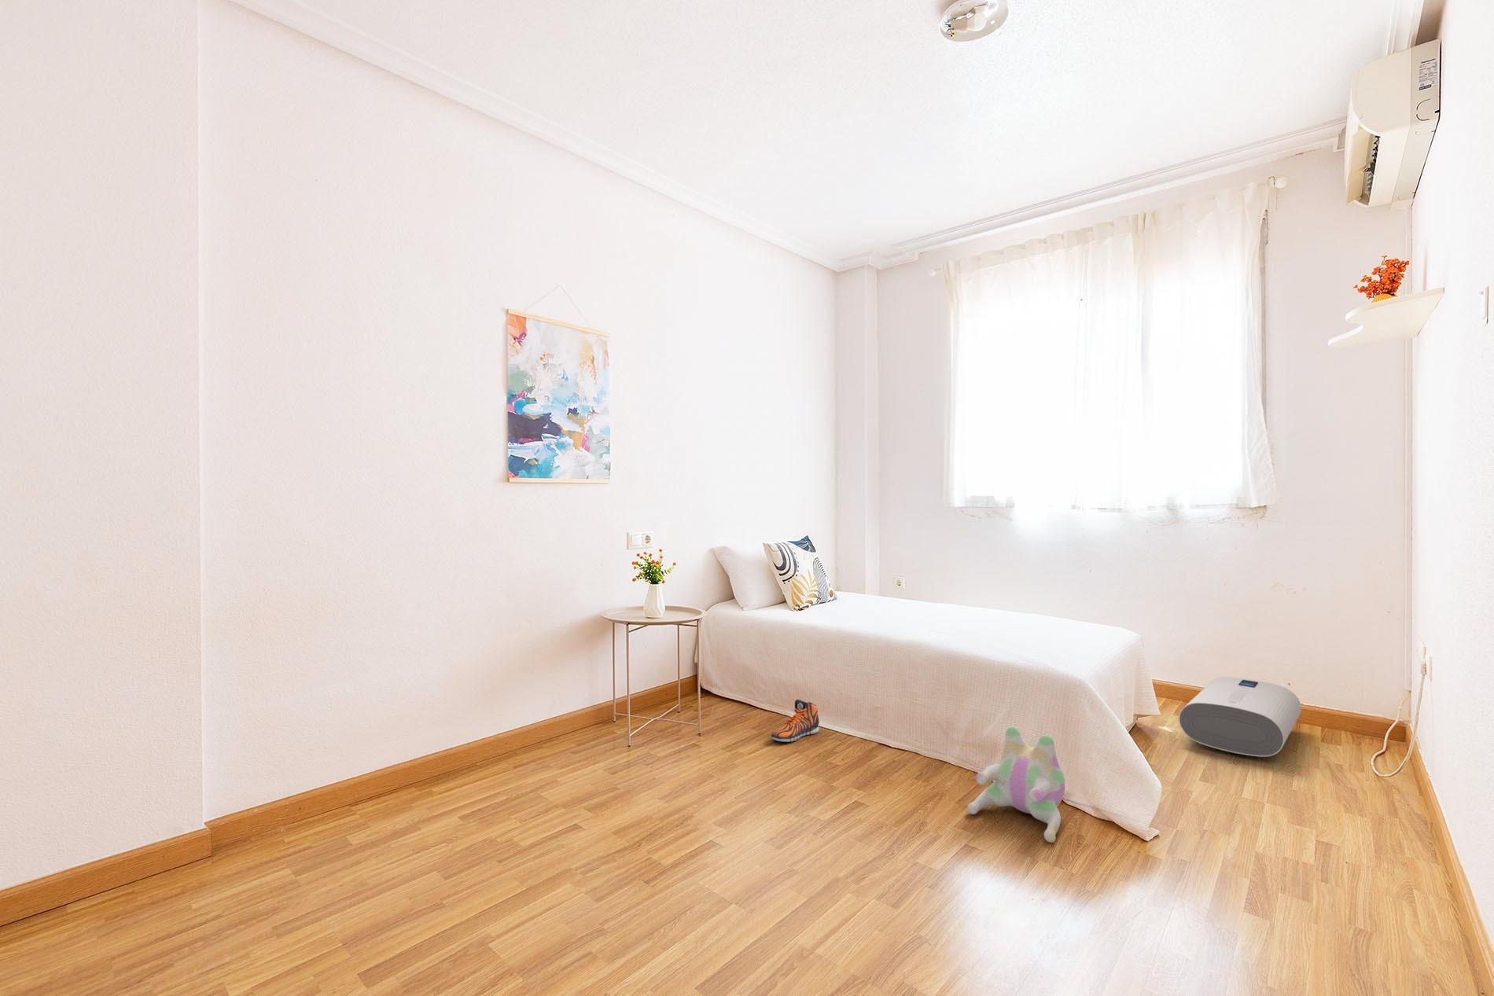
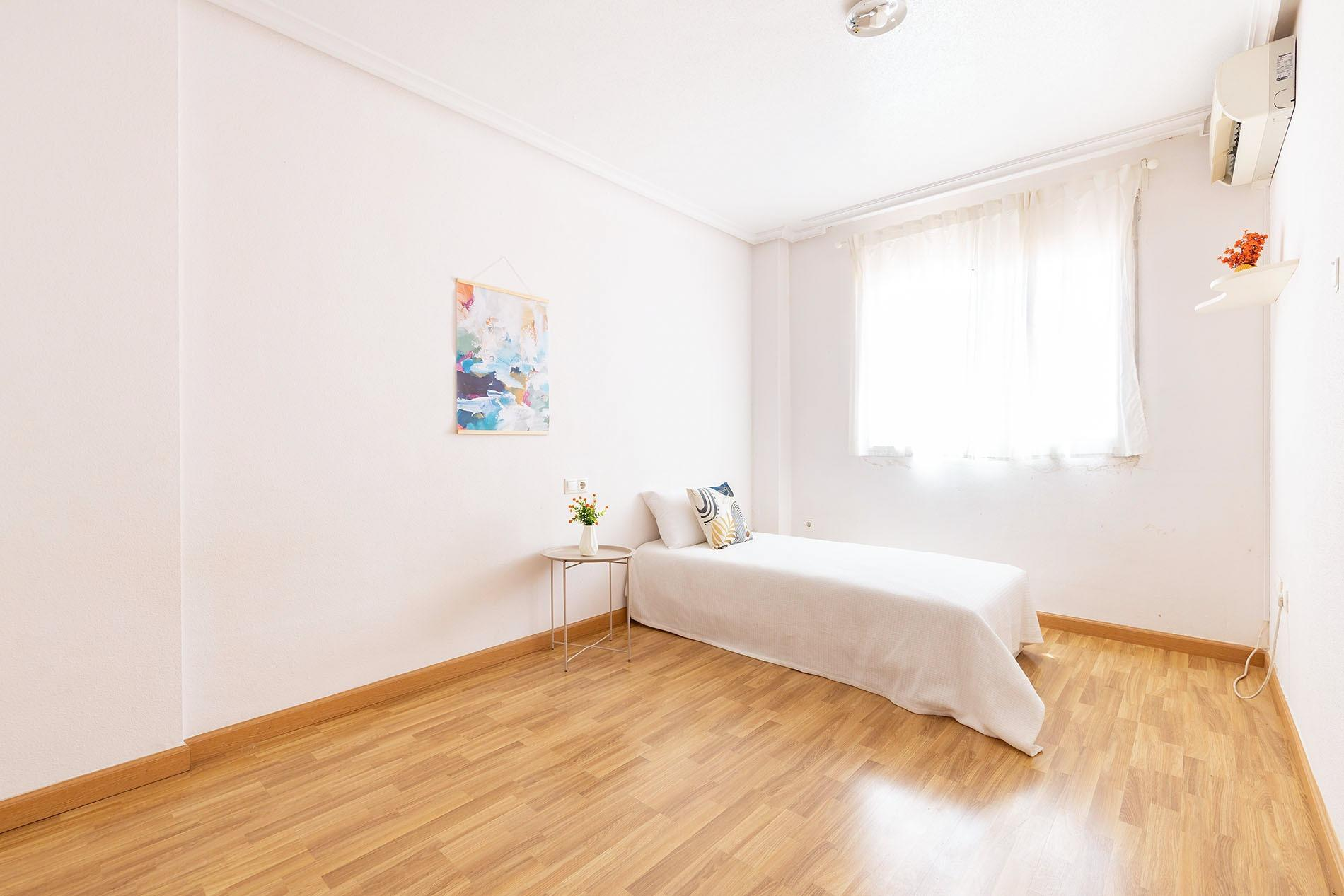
- sneaker (794, 718)
- plush toy (1025, 774)
- water heater (1242, 714)
